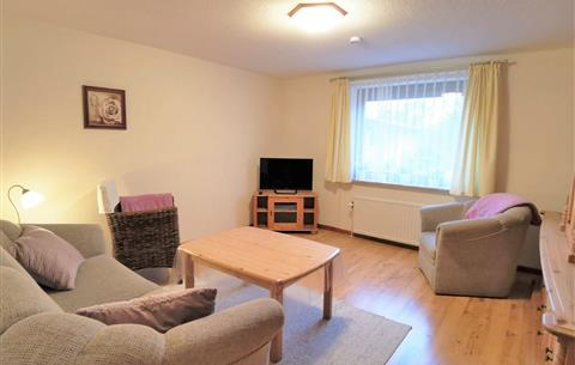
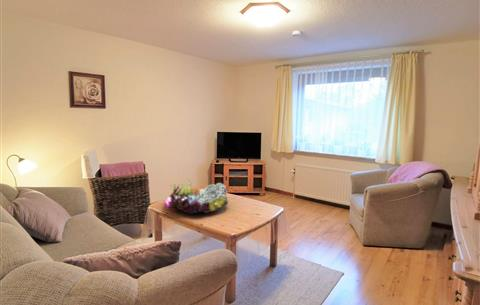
+ flower arrangement (196, 193)
